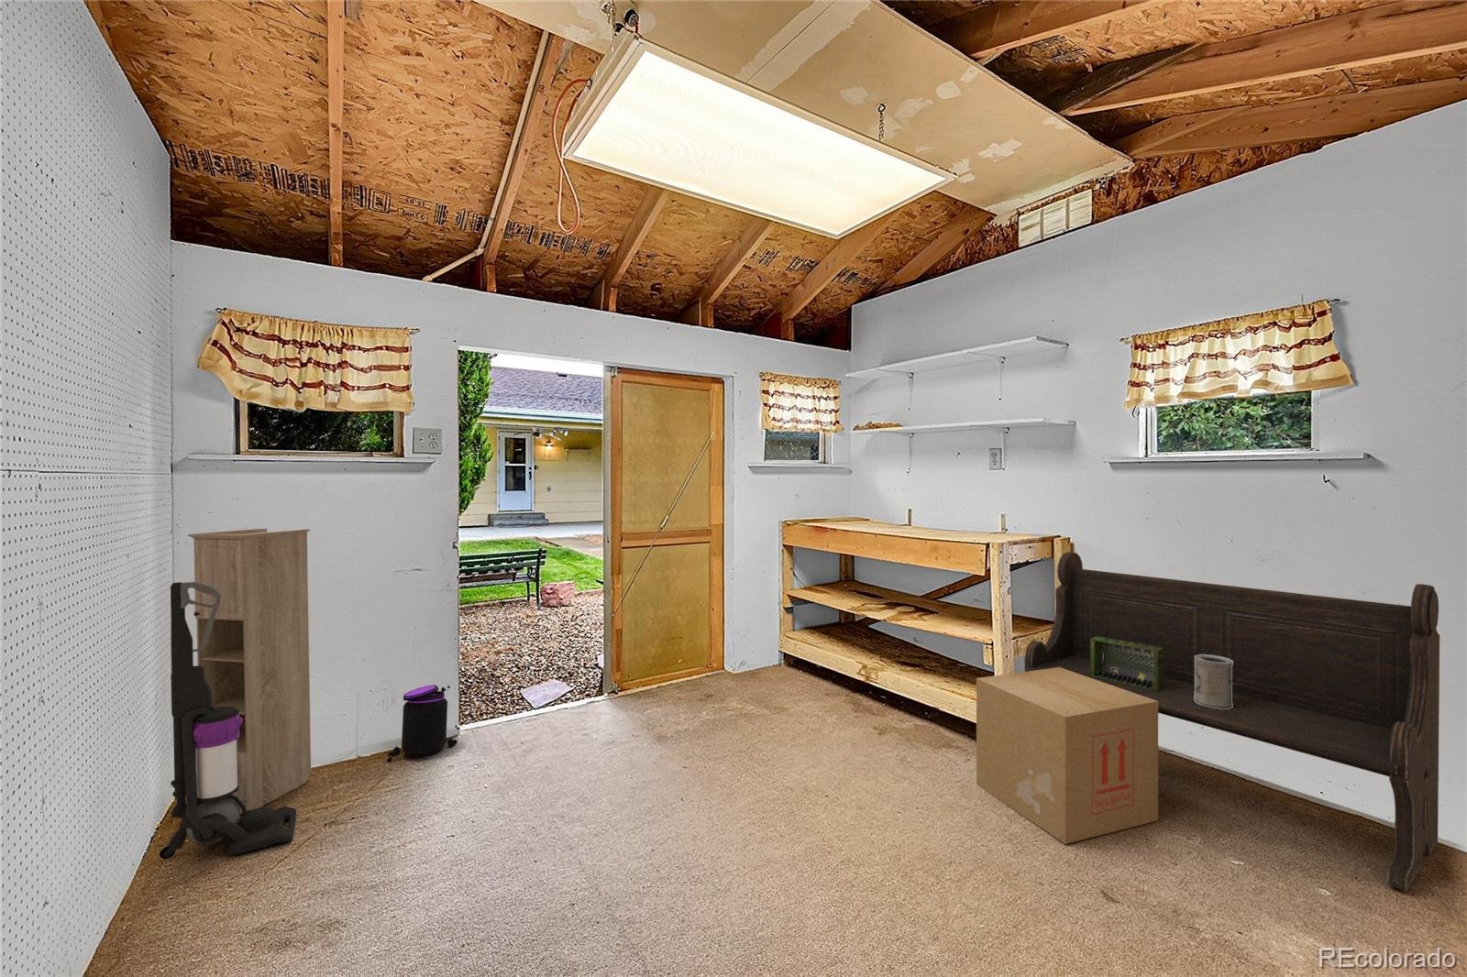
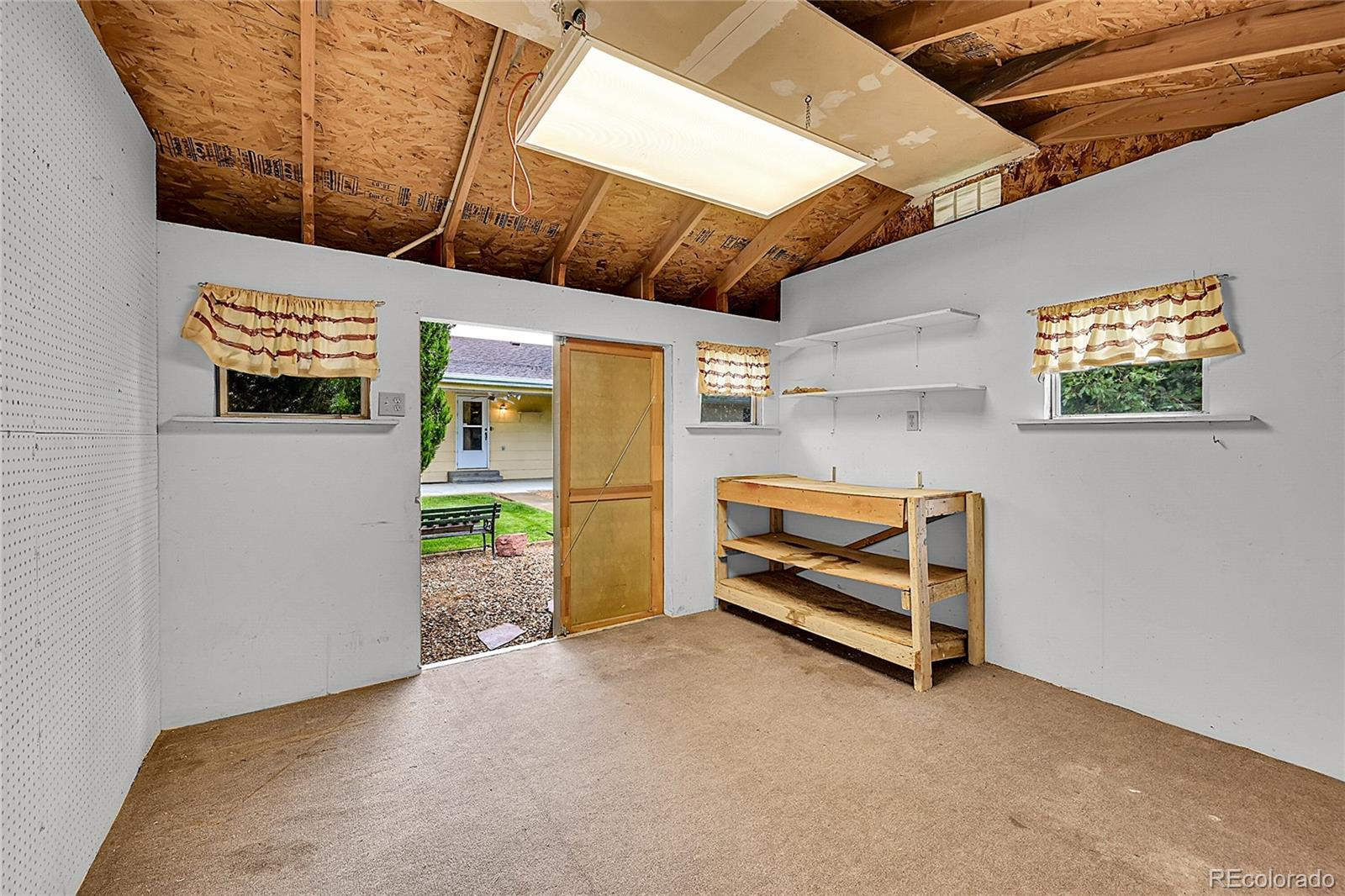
- vacuum cleaner (227, 711)
- bench (1193, 677)
- ammunition box (1125, 662)
- paint can (1213, 680)
- storage cabinet (254, 663)
- cardboard box (1061, 745)
- trash can (422, 720)
